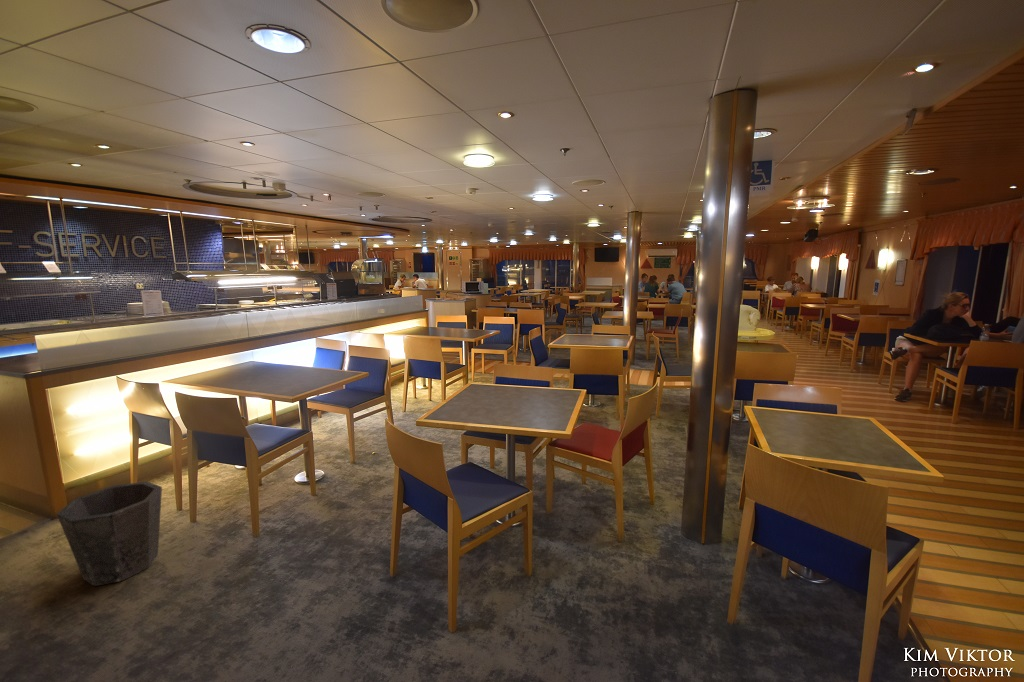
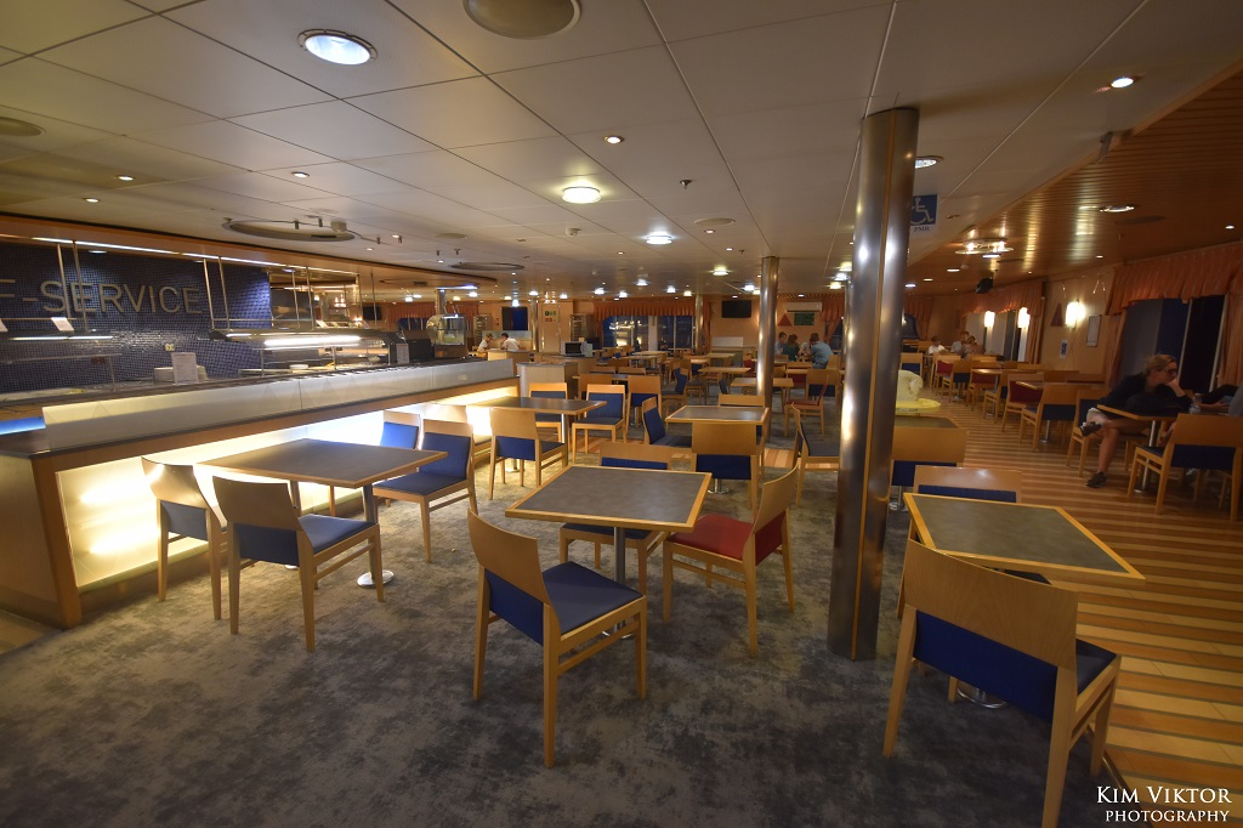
- waste bin (117, 533)
